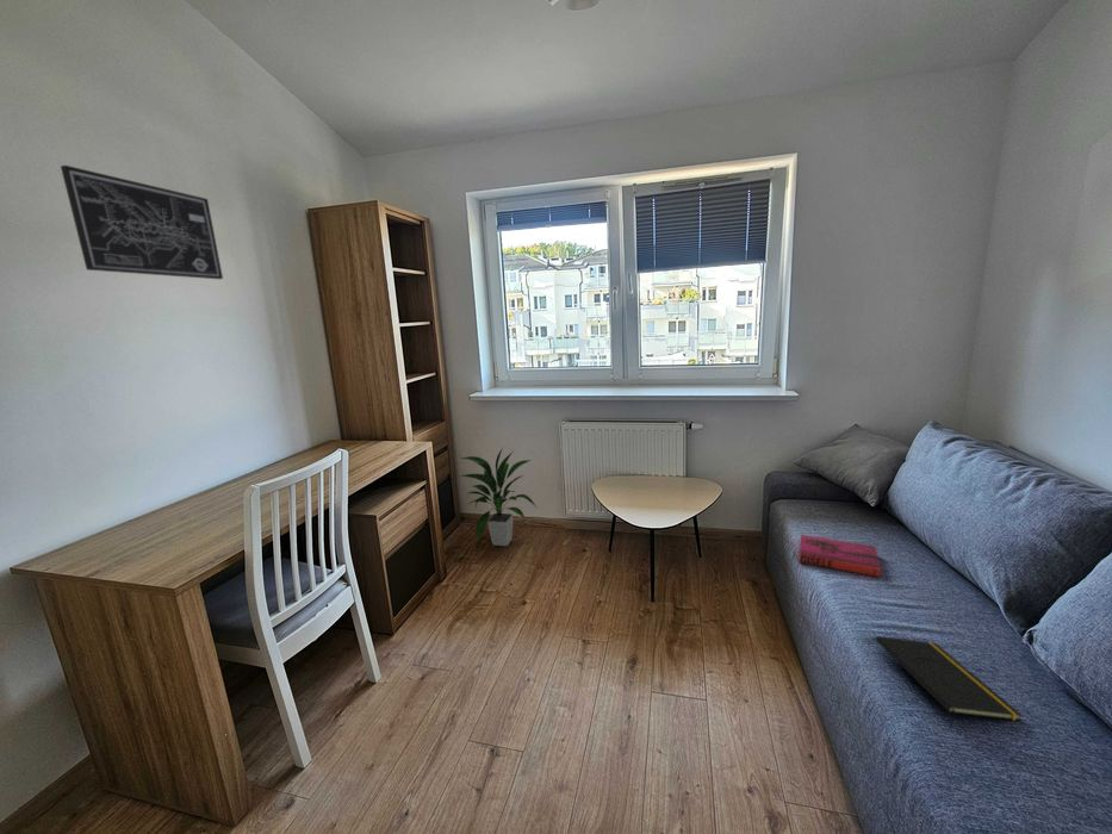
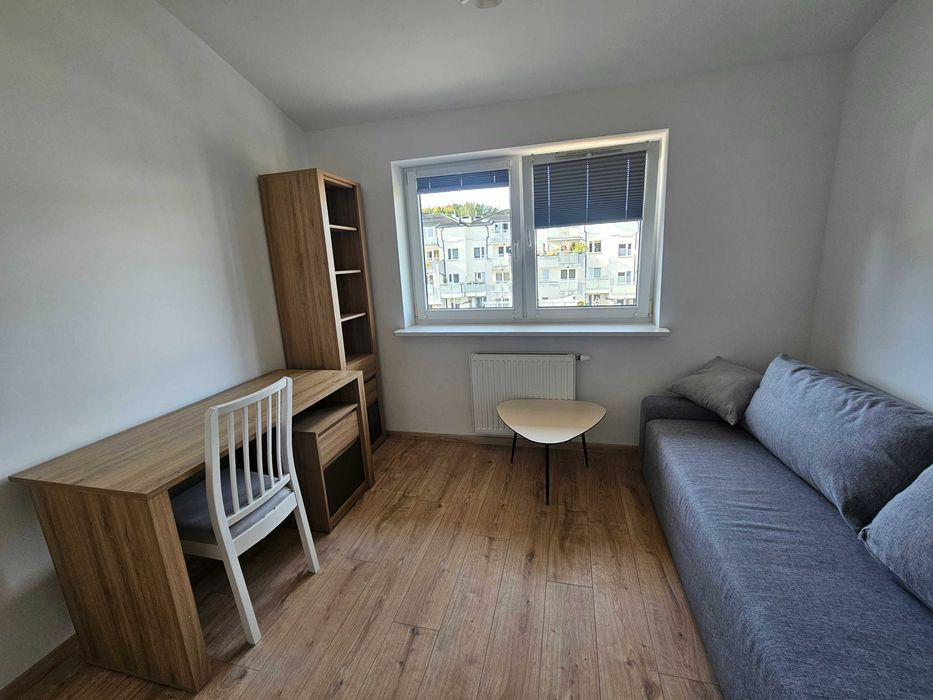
- notepad (942, 673)
- indoor plant (495, 496)
- hardback book (837, 554)
- wall art (153, 230)
